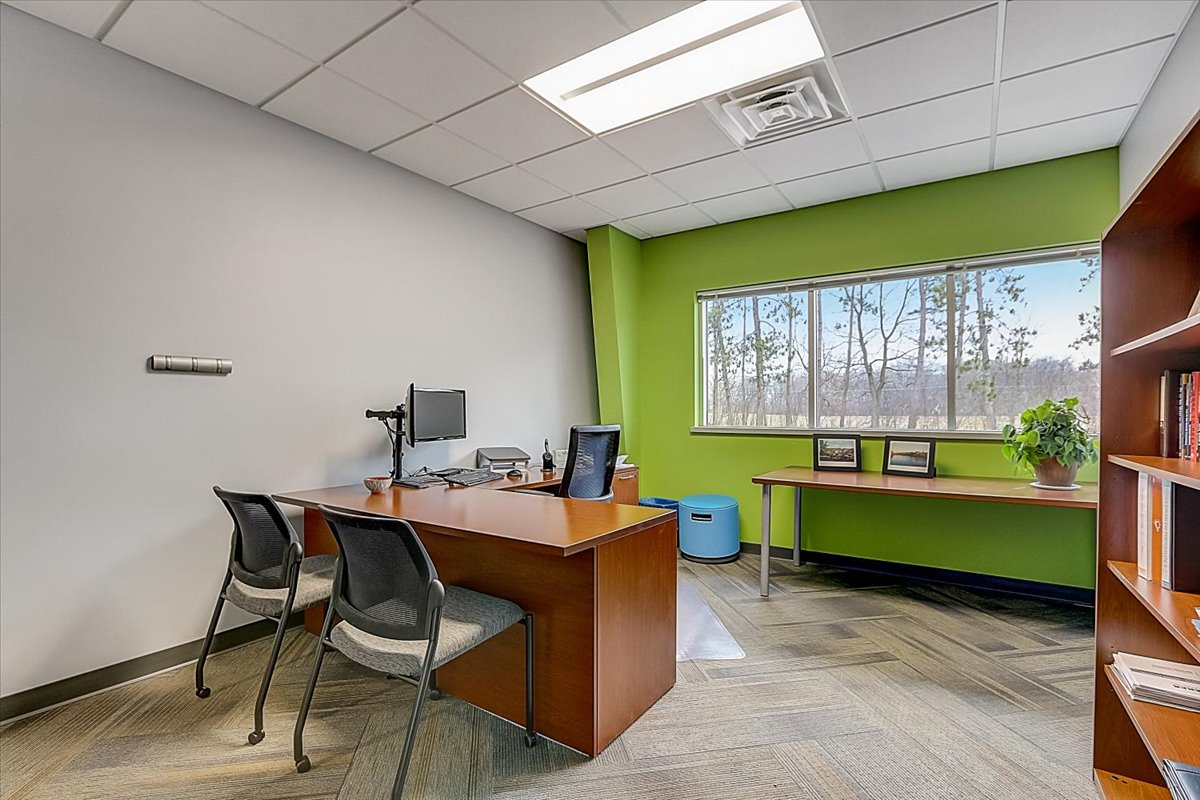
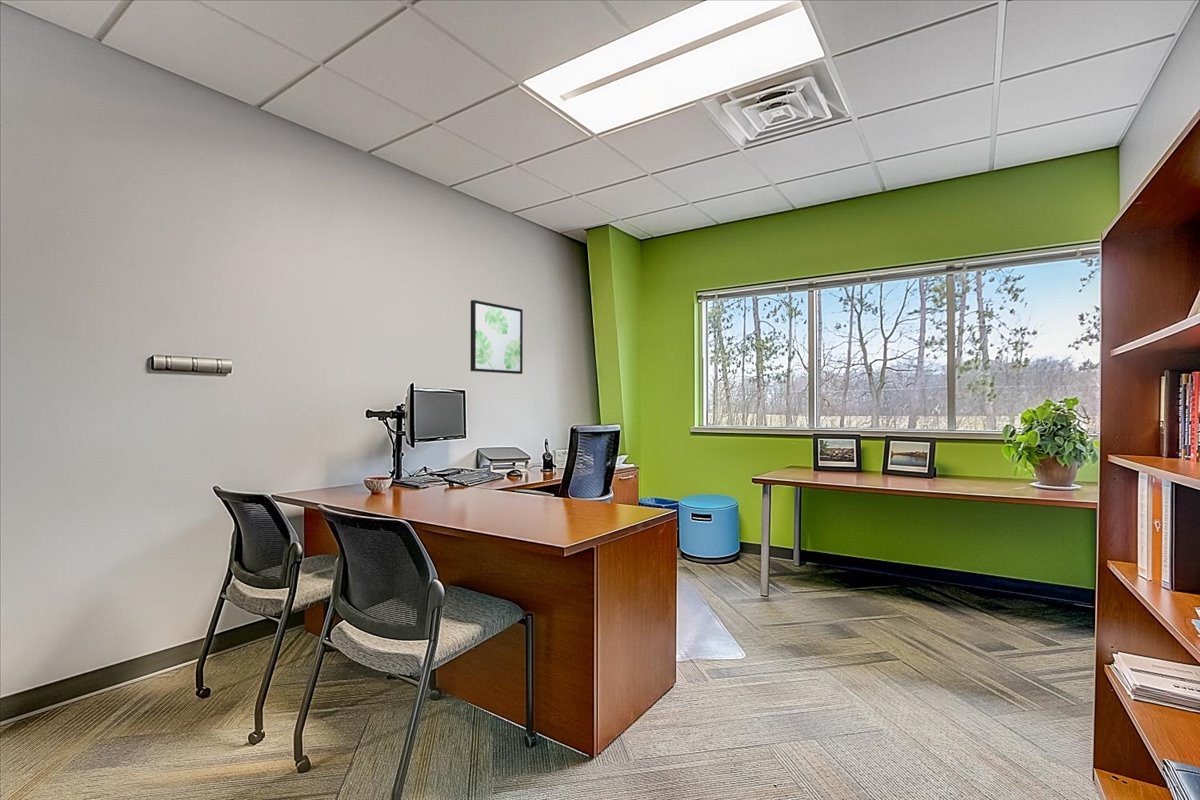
+ wall art (497, 338)
